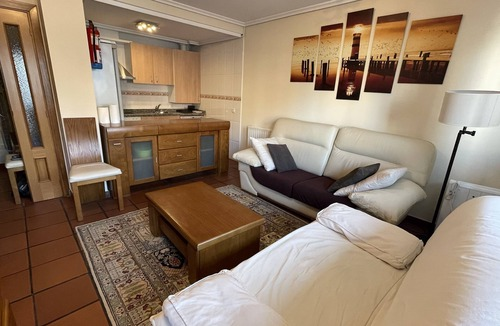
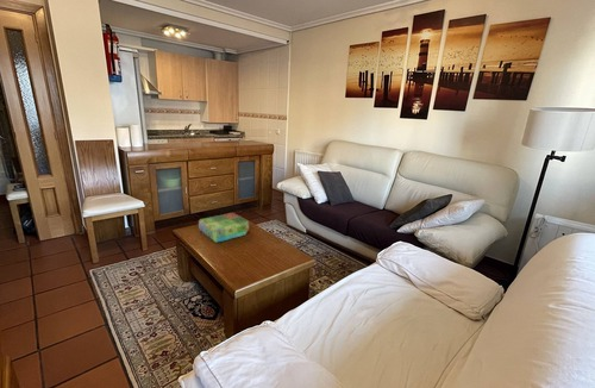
+ board game (225, 226)
